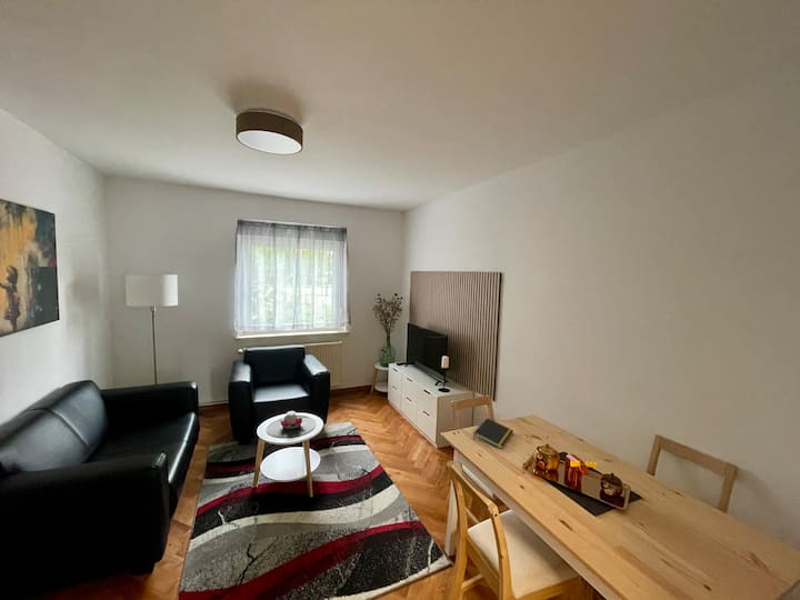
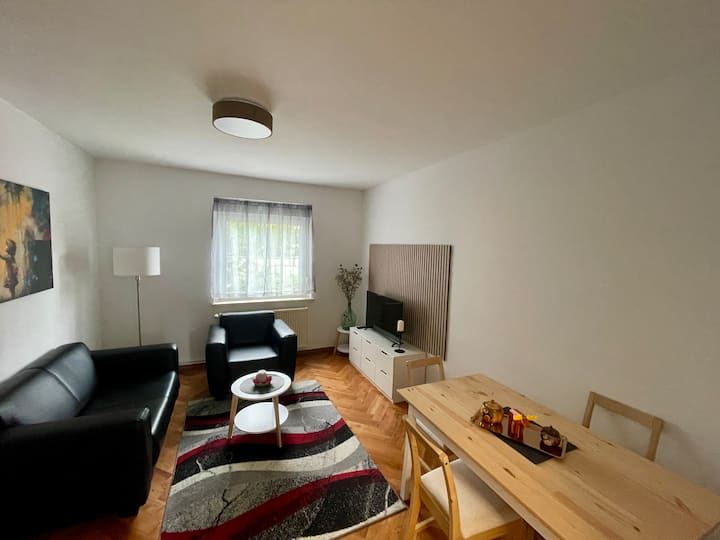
- notepad (493, 431)
